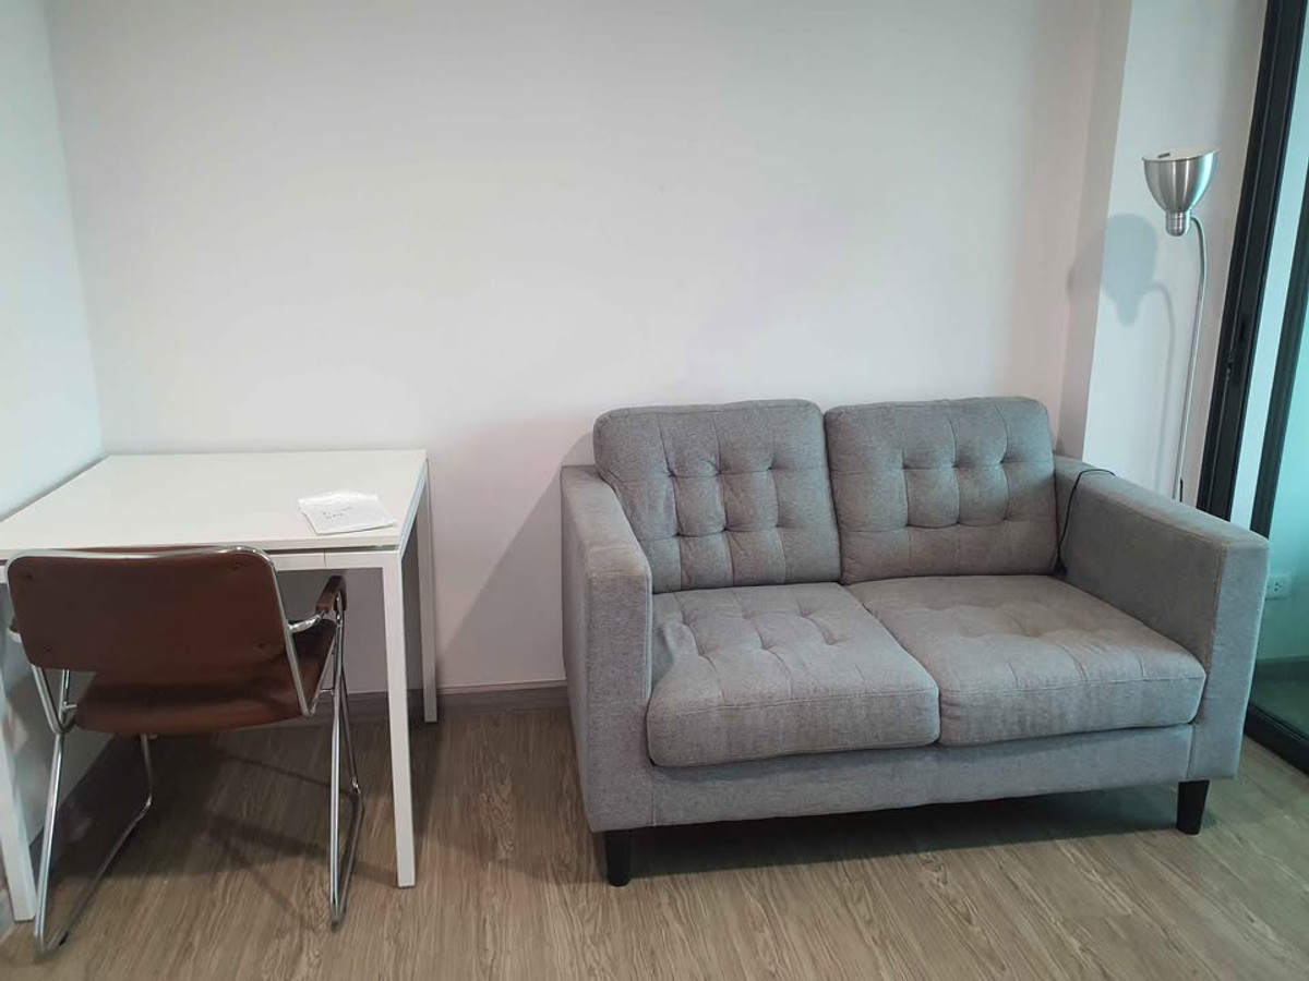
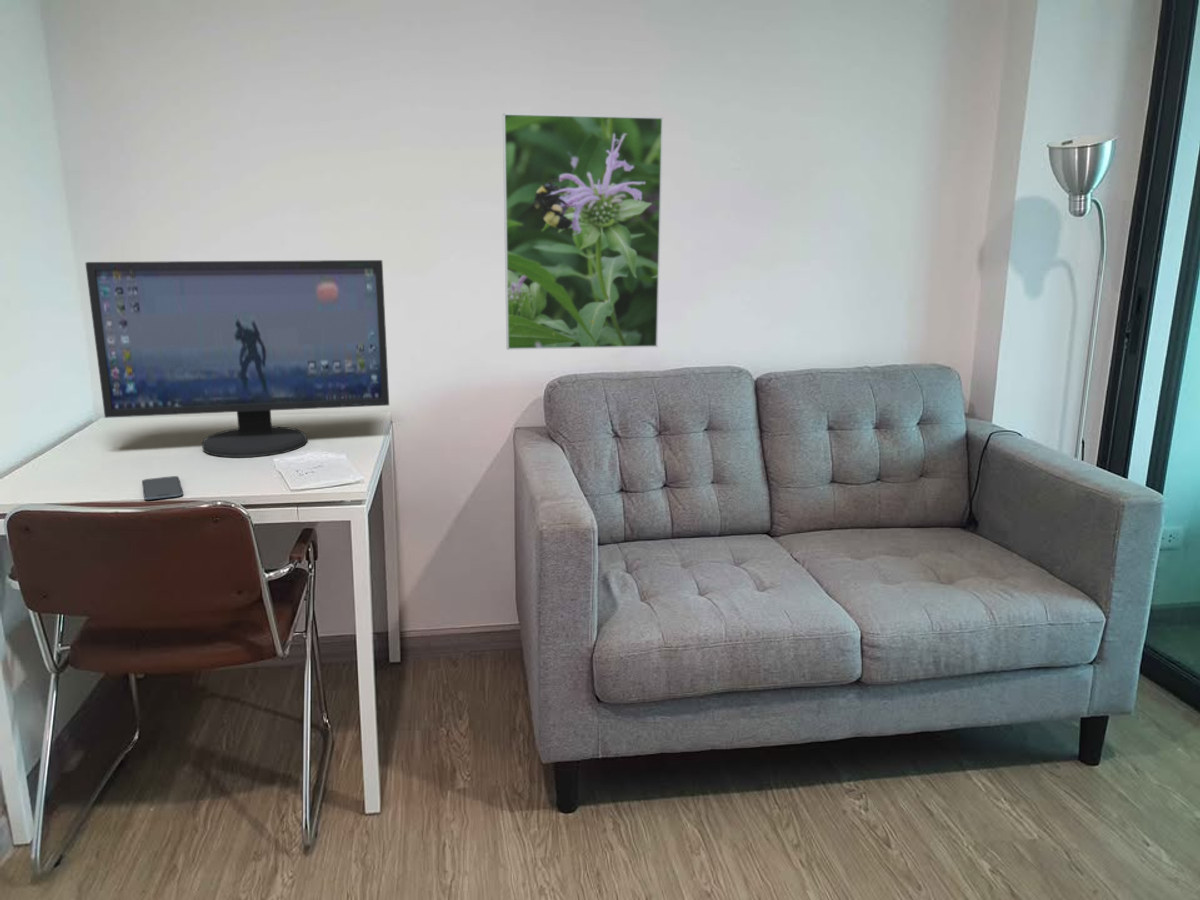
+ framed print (583, 235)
+ computer monitor (247, 355)
+ smartphone (162, 487)
